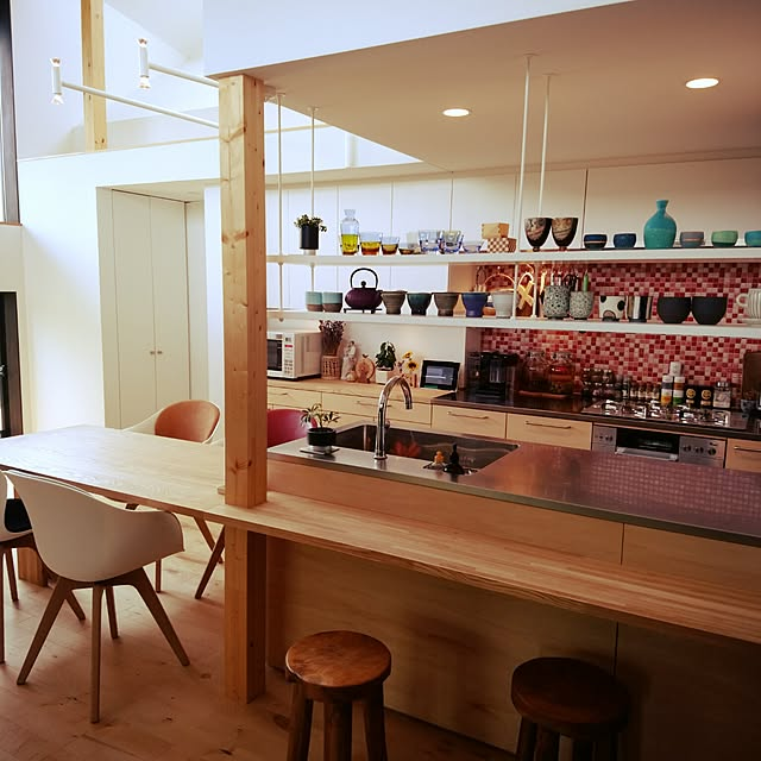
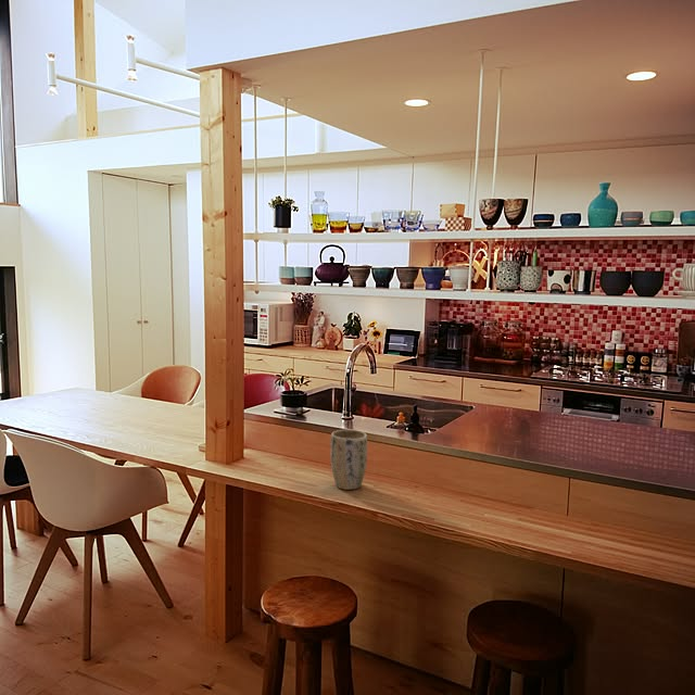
+ plant pot (349, 459)
